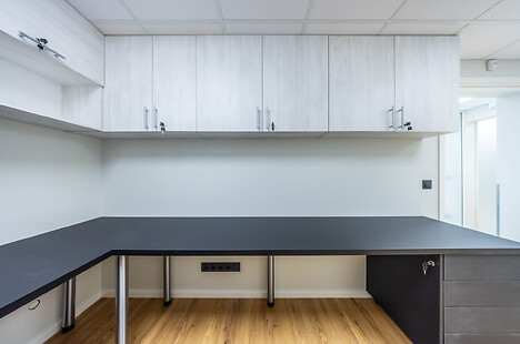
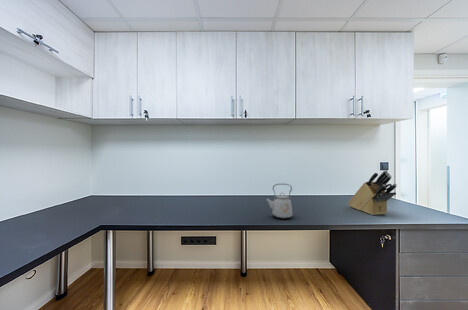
+ kettle (278, 200)
+ knife block (370, 190)
